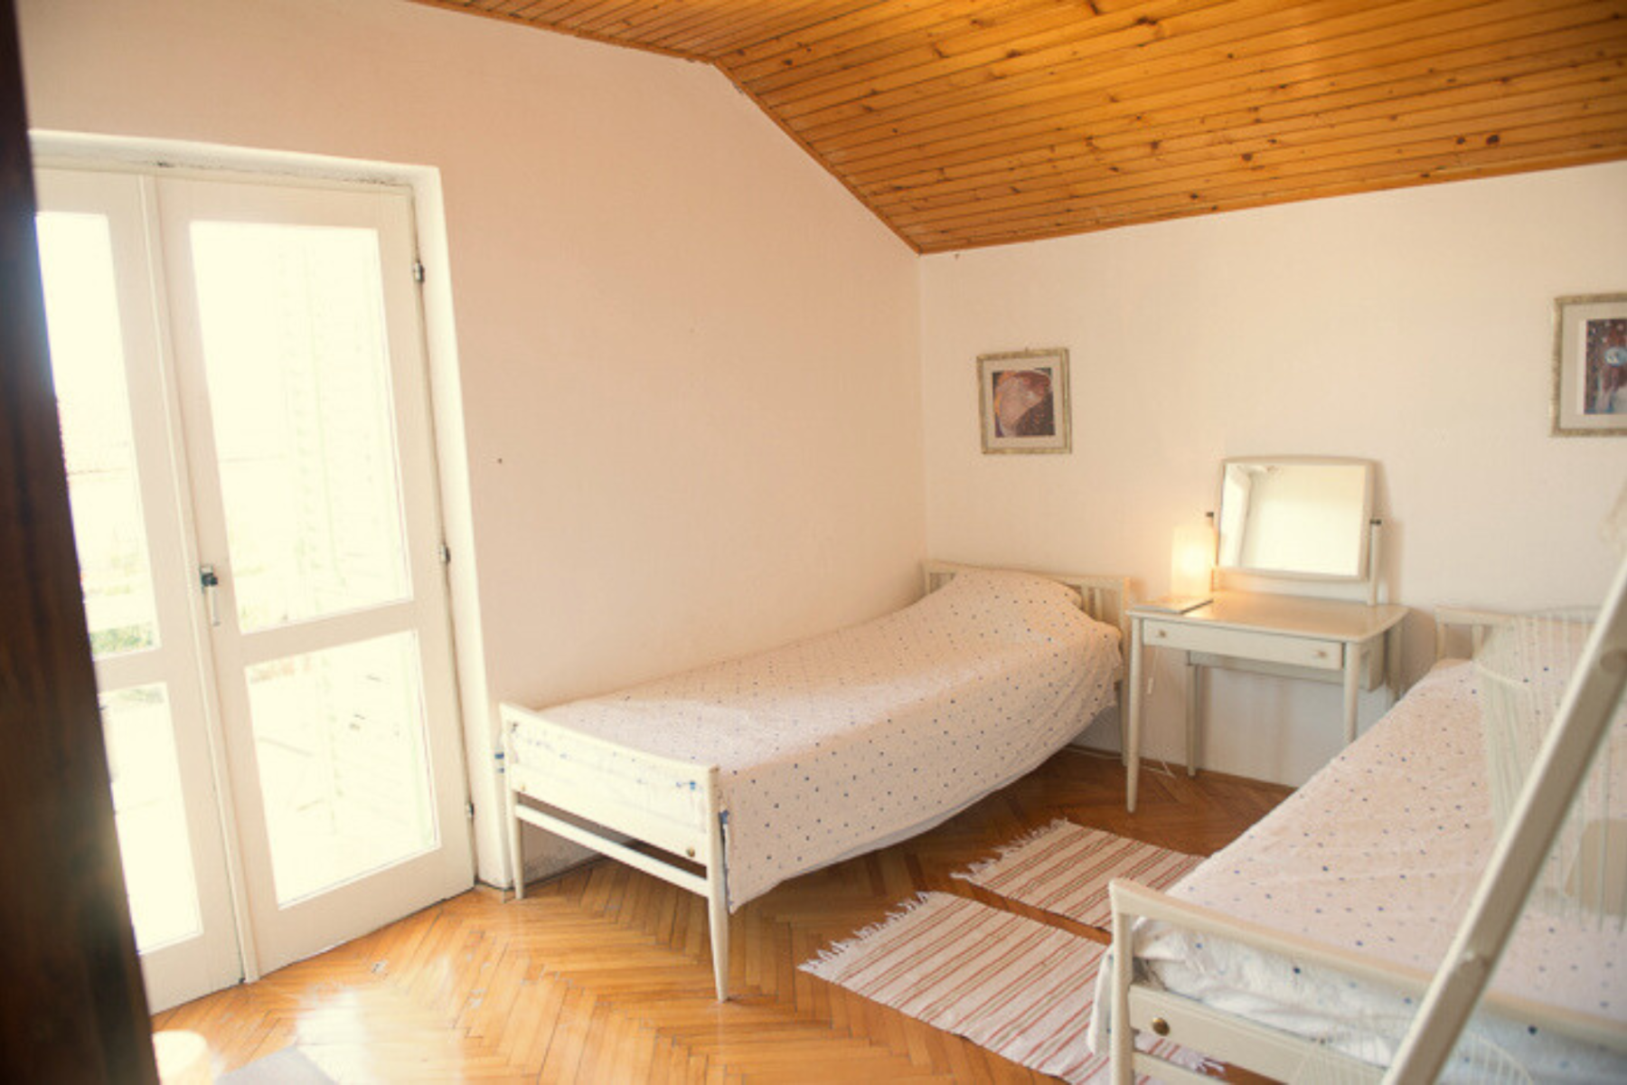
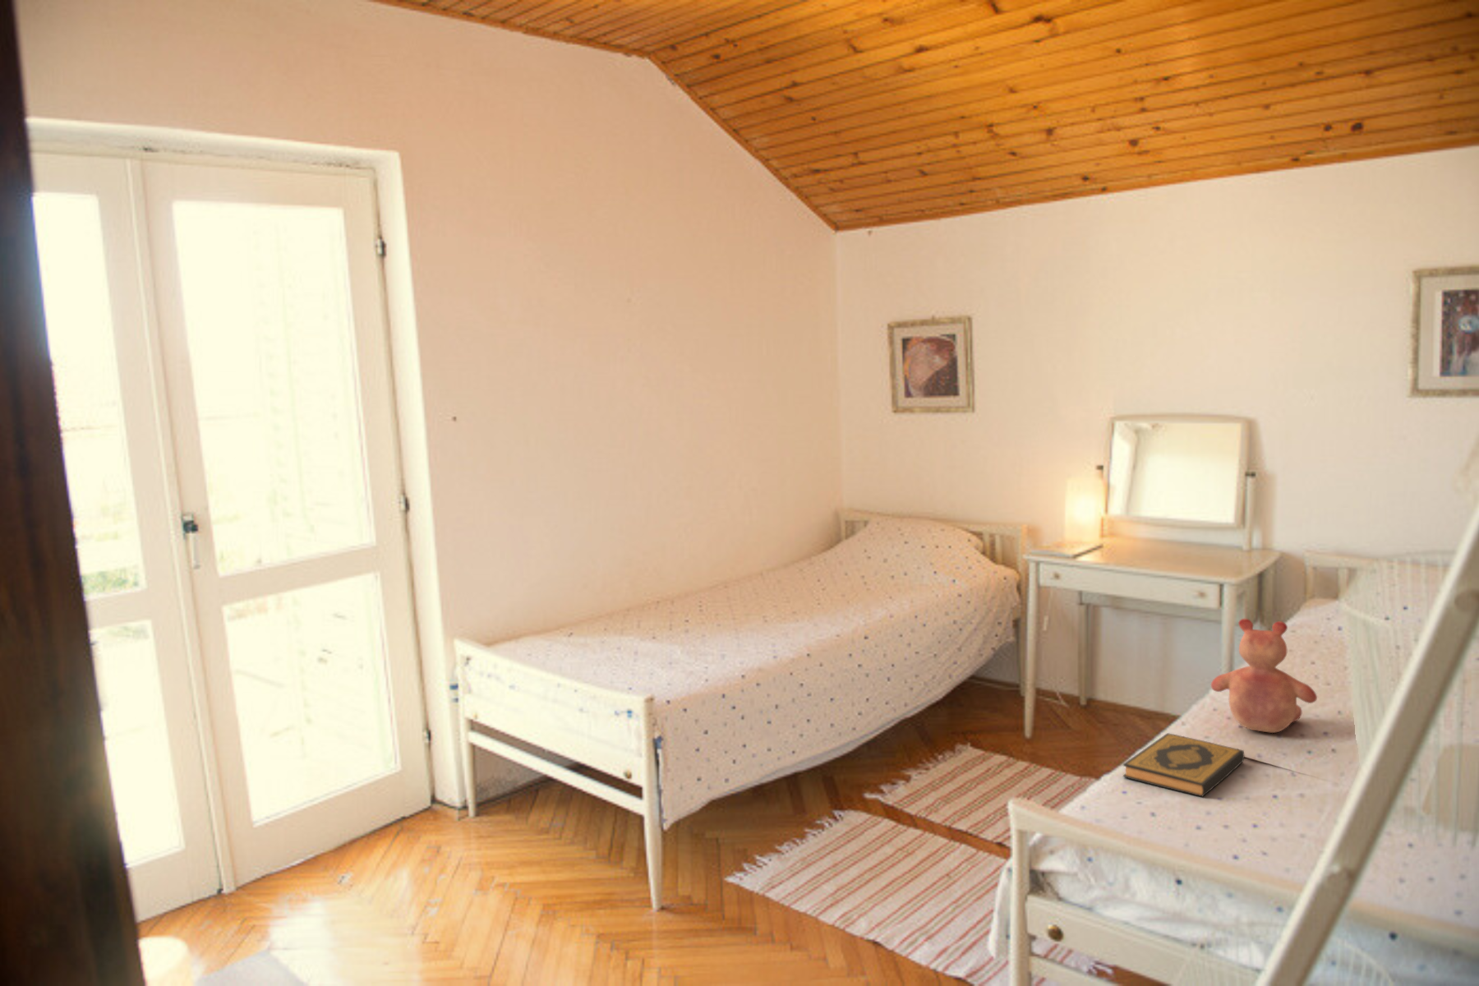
+ hardback book (1184, 763)
+ teddy bear (1264, 671)
